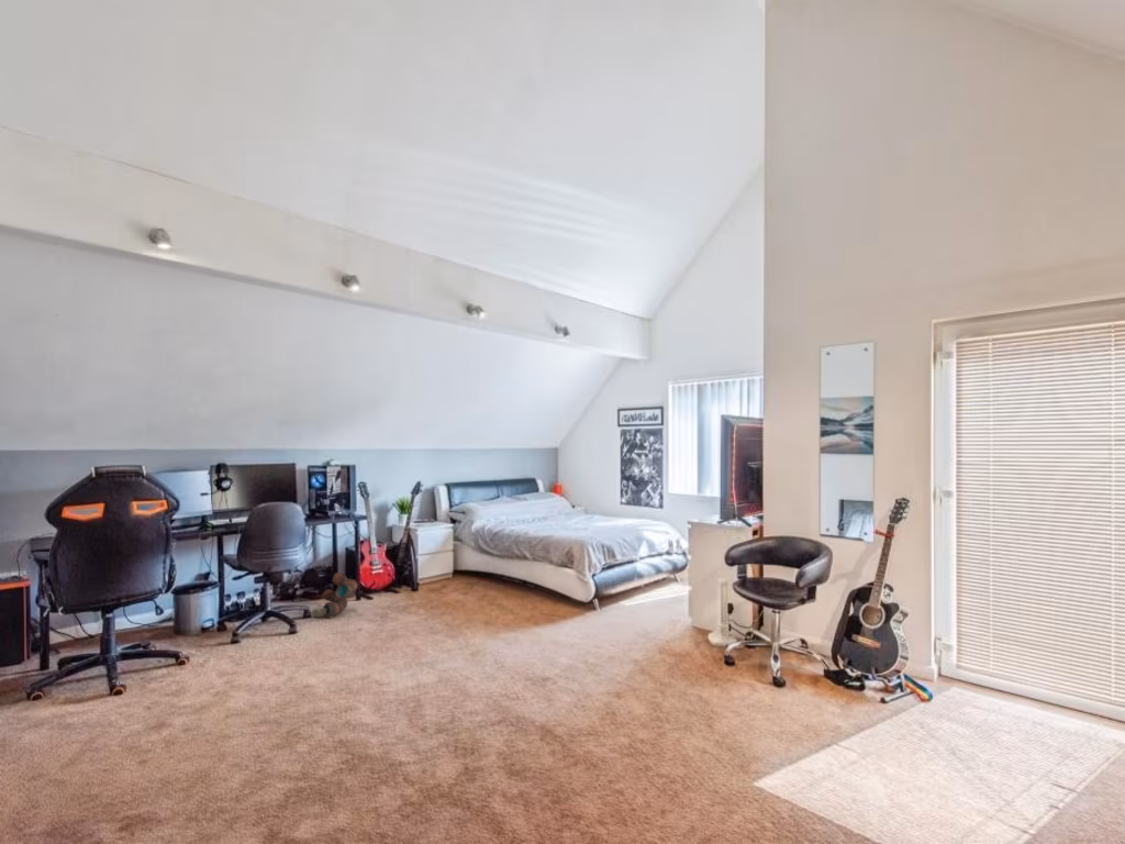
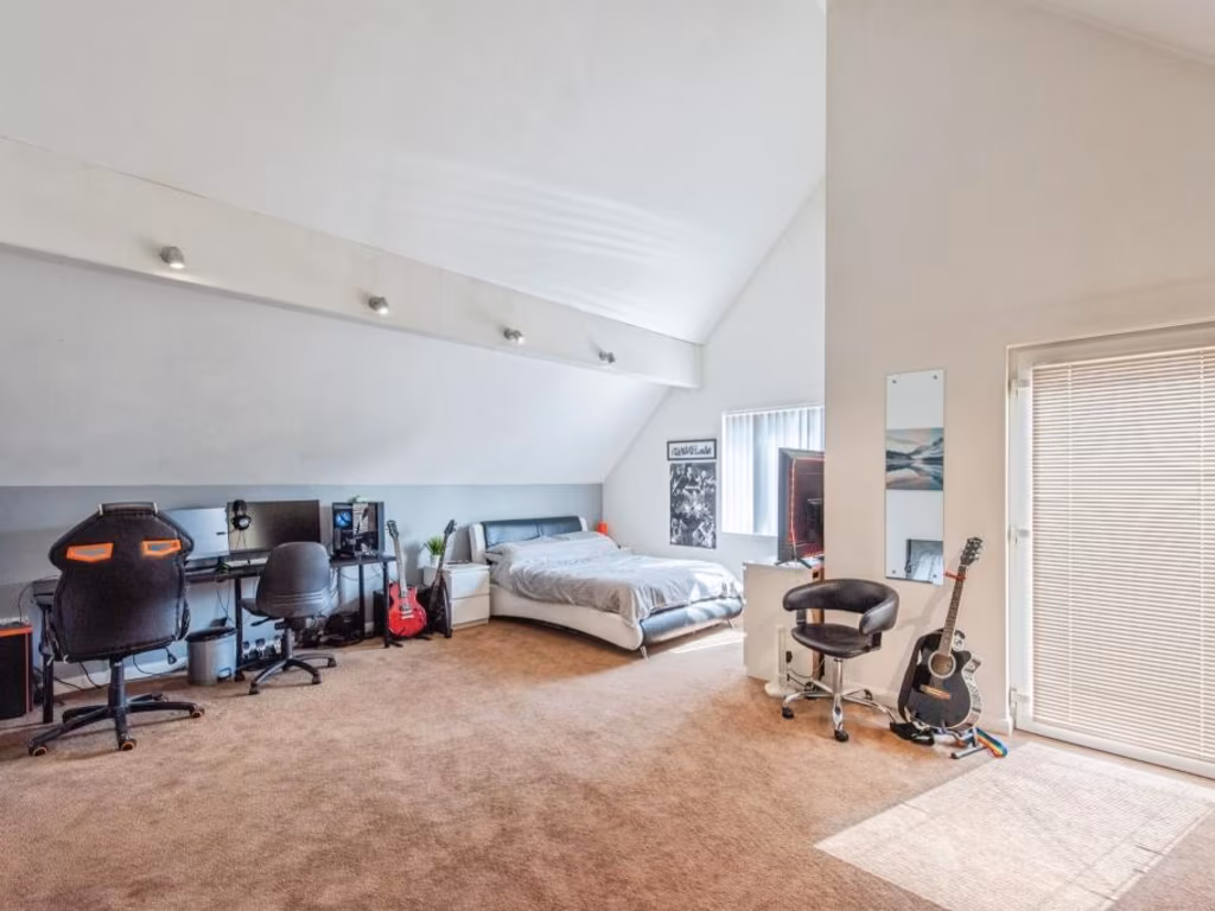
- boots (335, 595)
